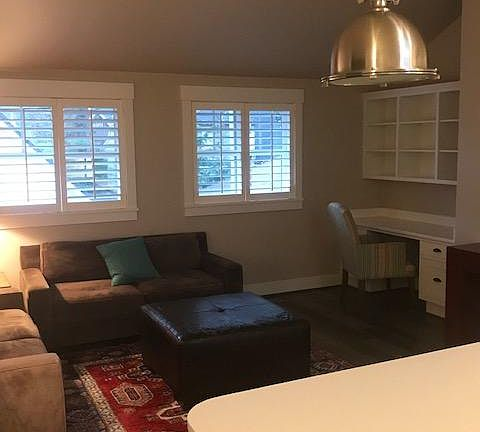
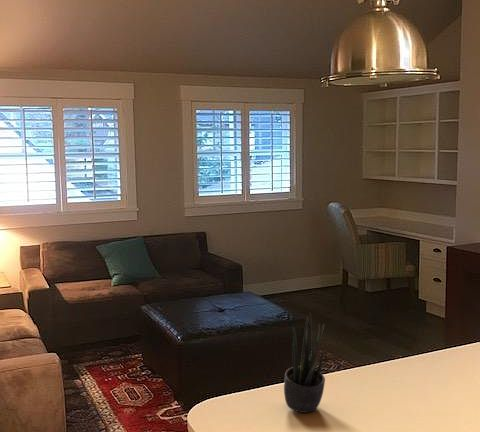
+ potted plant (306, 361)
